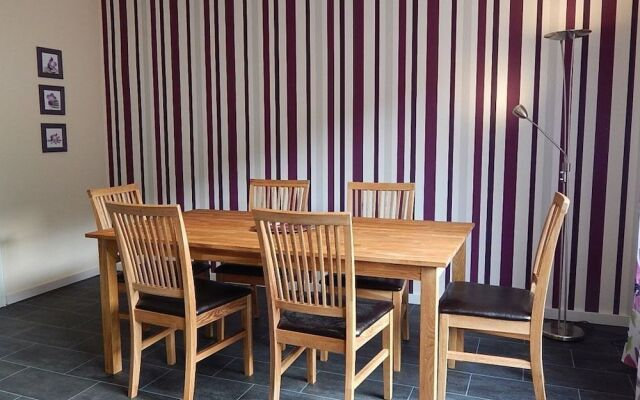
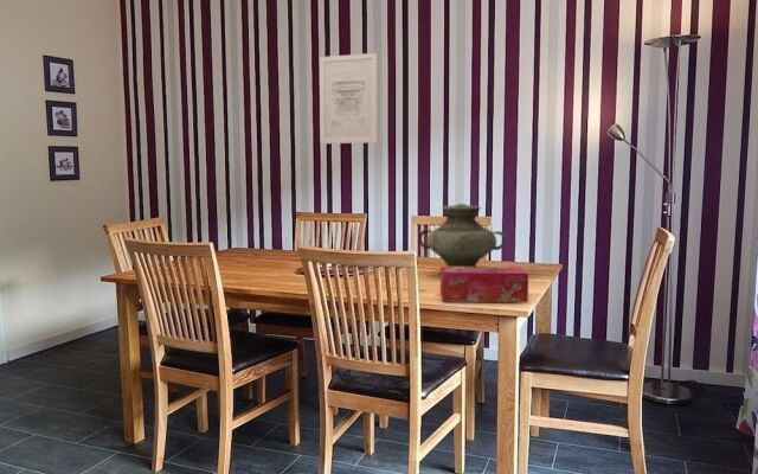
+ tissue box (482, 283)
+ vase (461, 239)
+ wall art (348, 98)
